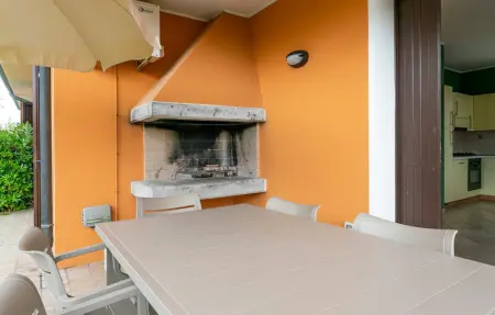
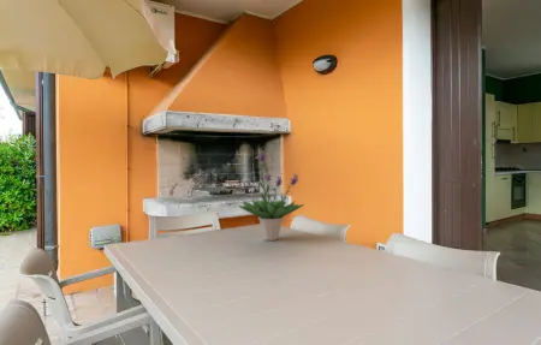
+ potted plant (269, 195)
